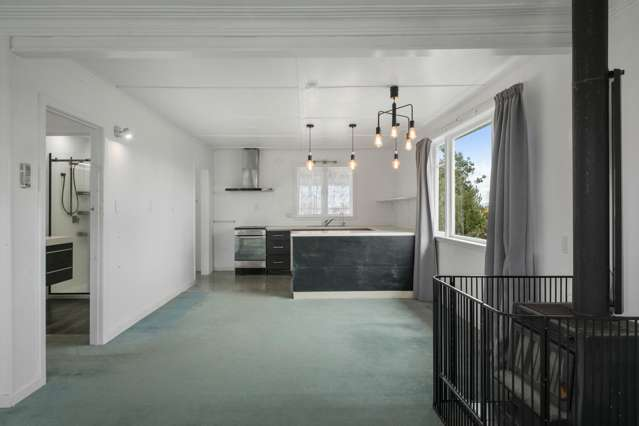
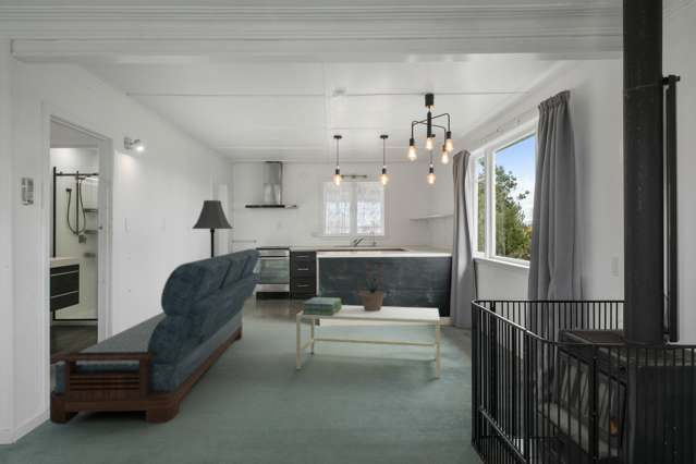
+ sofa (183, 310)
+ potted plant (373, 286)
+ floor lamp (212, 256)
+ coffee table (369, 340)
+ stack of books (322, 305)
